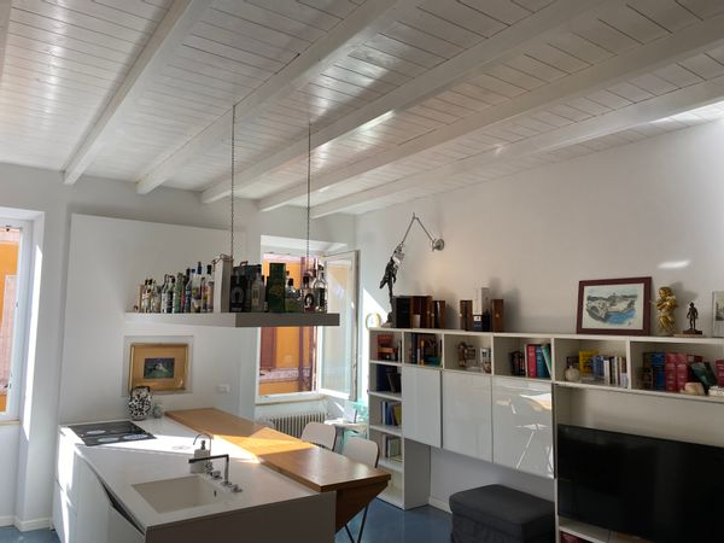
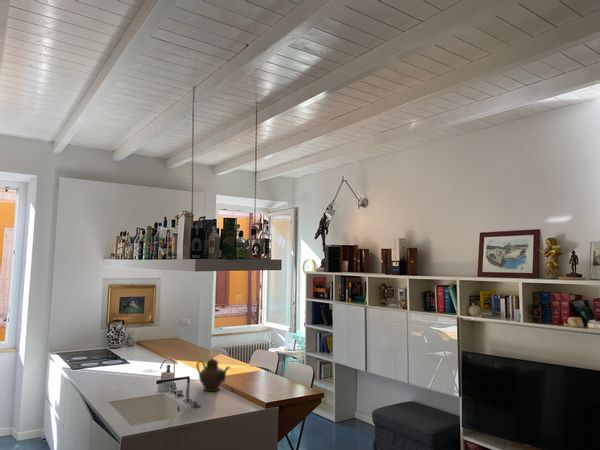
+ teapot (212, 373)
